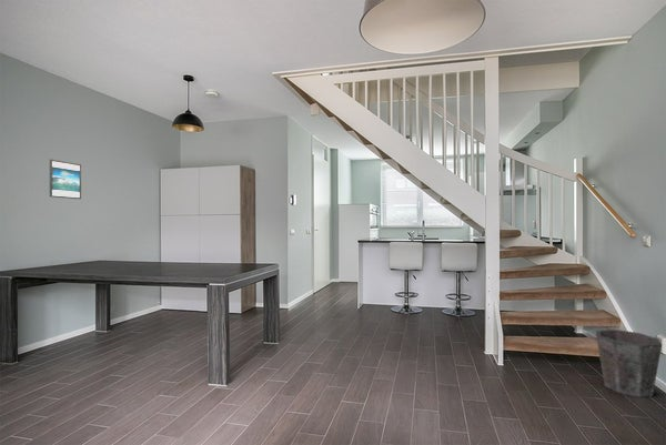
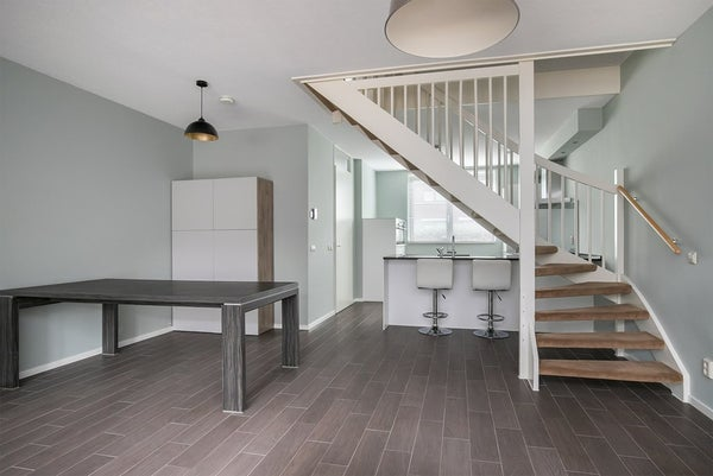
- waste bin (627, 362)
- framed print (65, 180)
